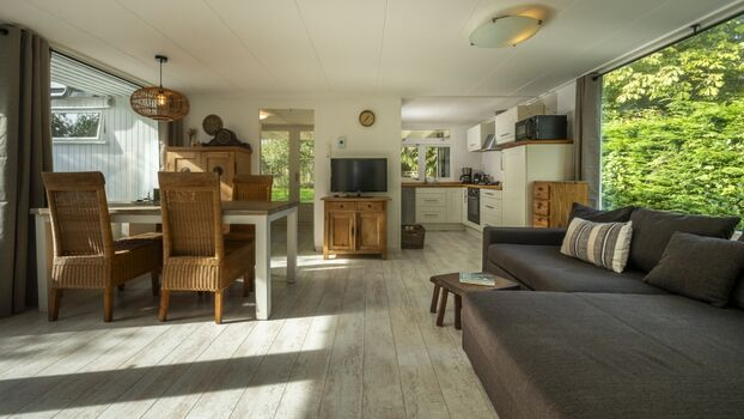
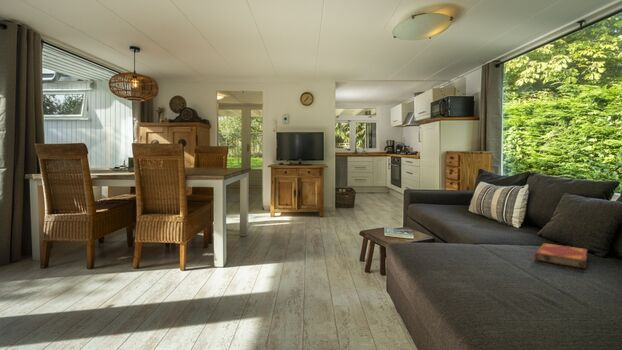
+ hardback book (561, 254)
